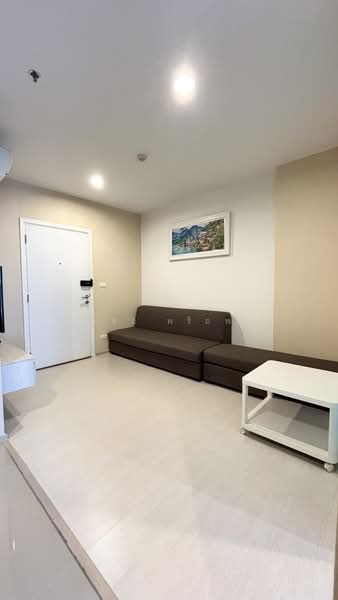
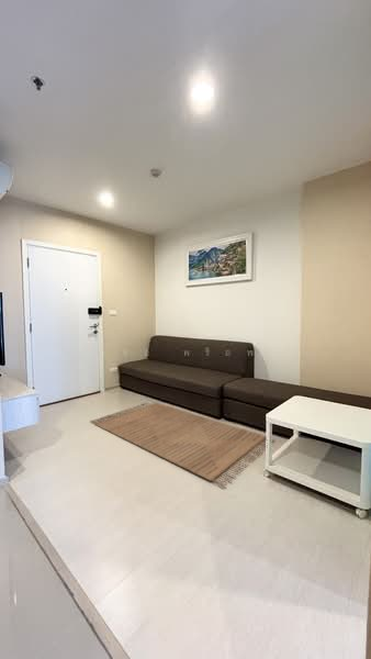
+ rug (176, 428)
